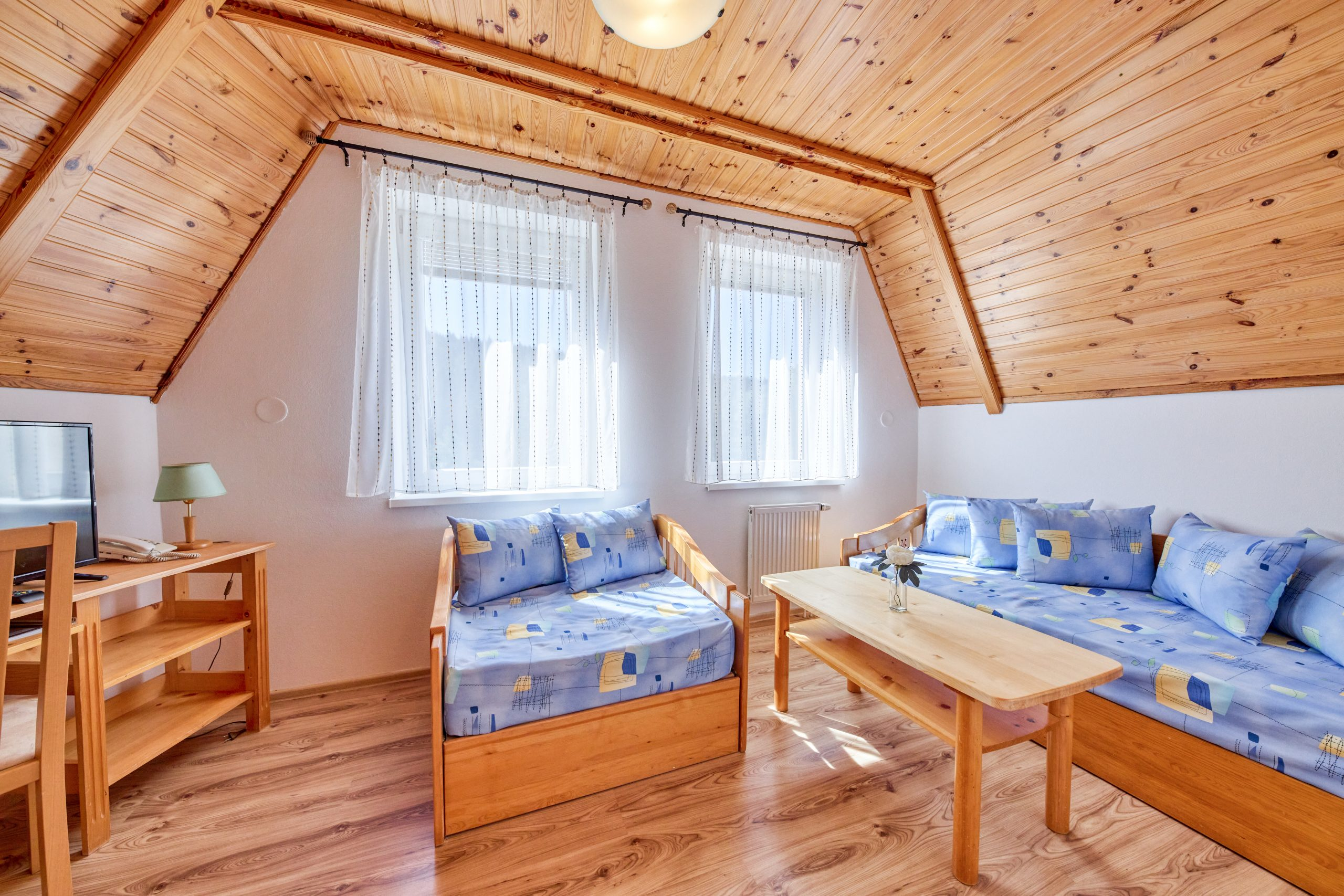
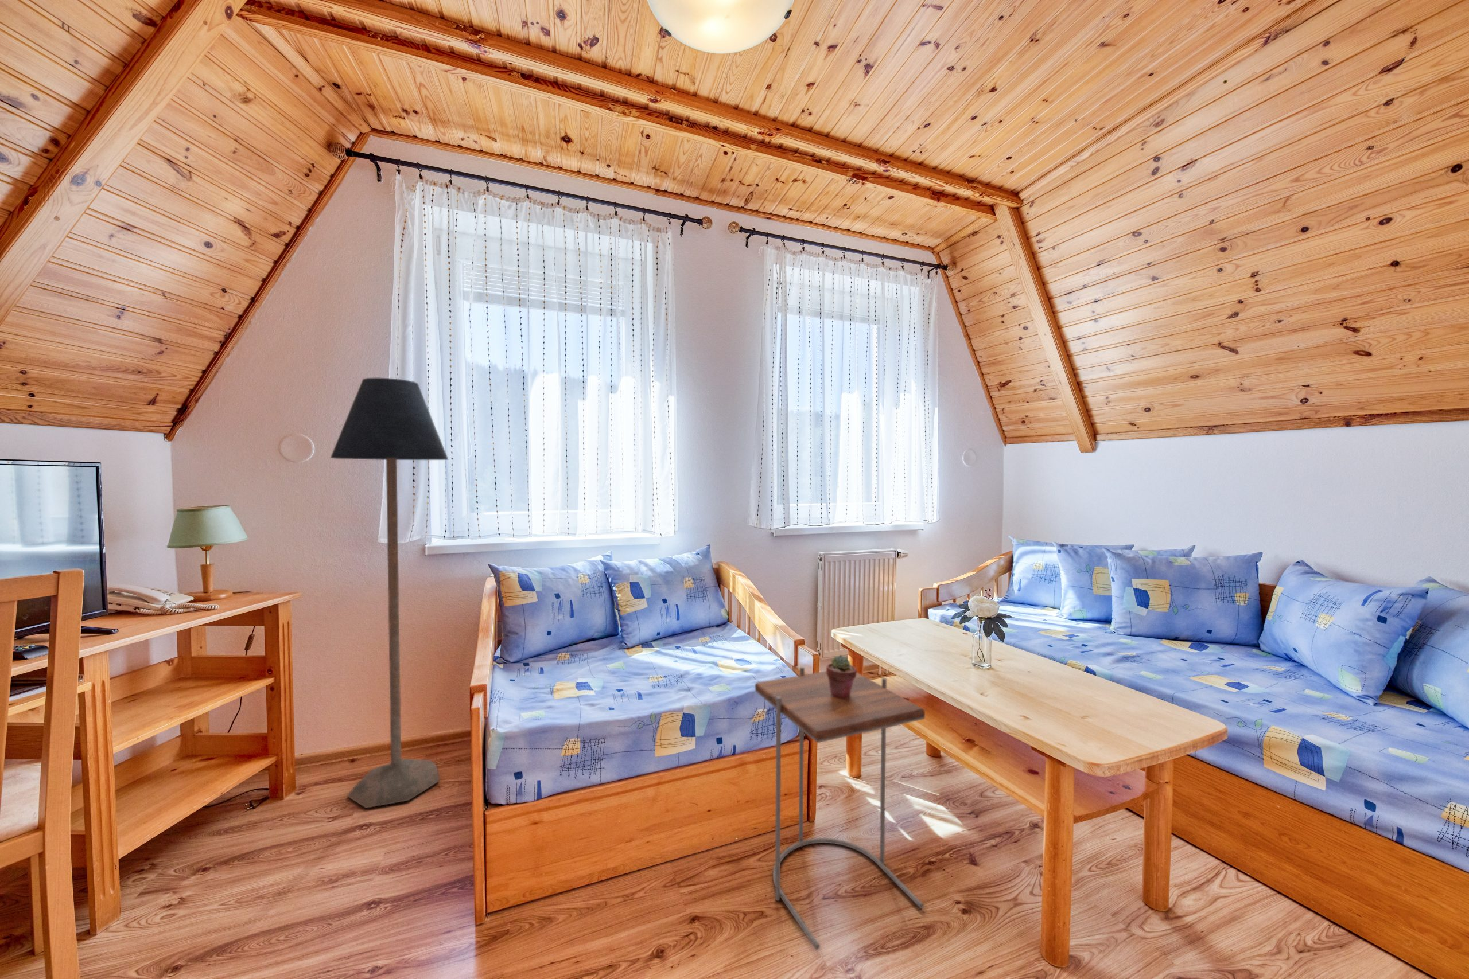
+ potted succulent (841, 674)
+ side table (802, 785)
+ floor lamp (393, 585)
